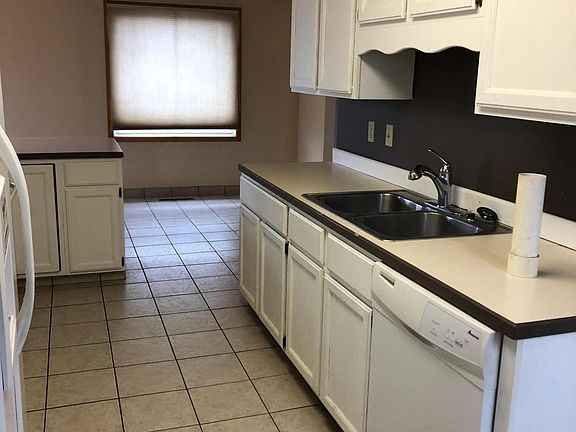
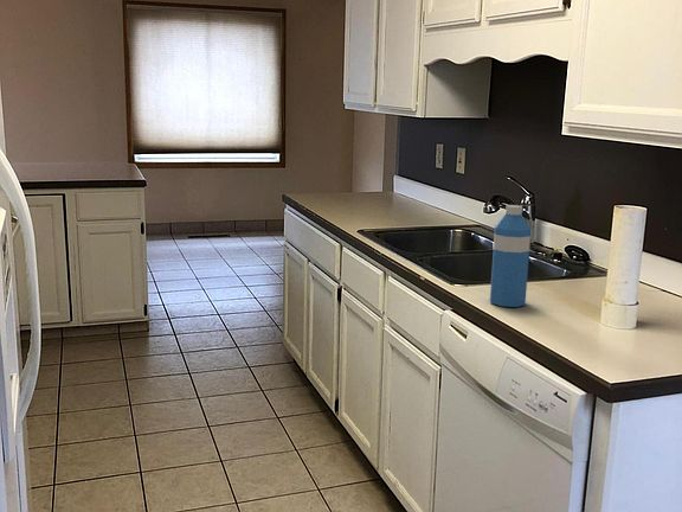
+ water bottle (510, 255)
